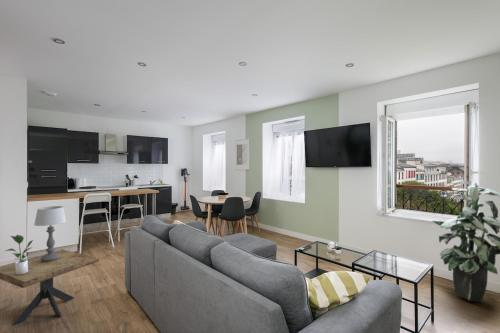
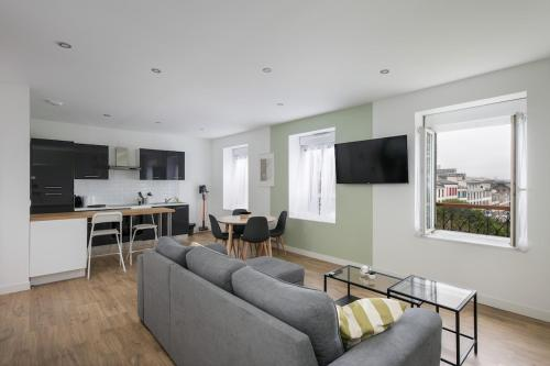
- side table (46, 286)
- potted plant (23, 252)
- indoor plant (467, 238)
- table lamp (50, 233)
